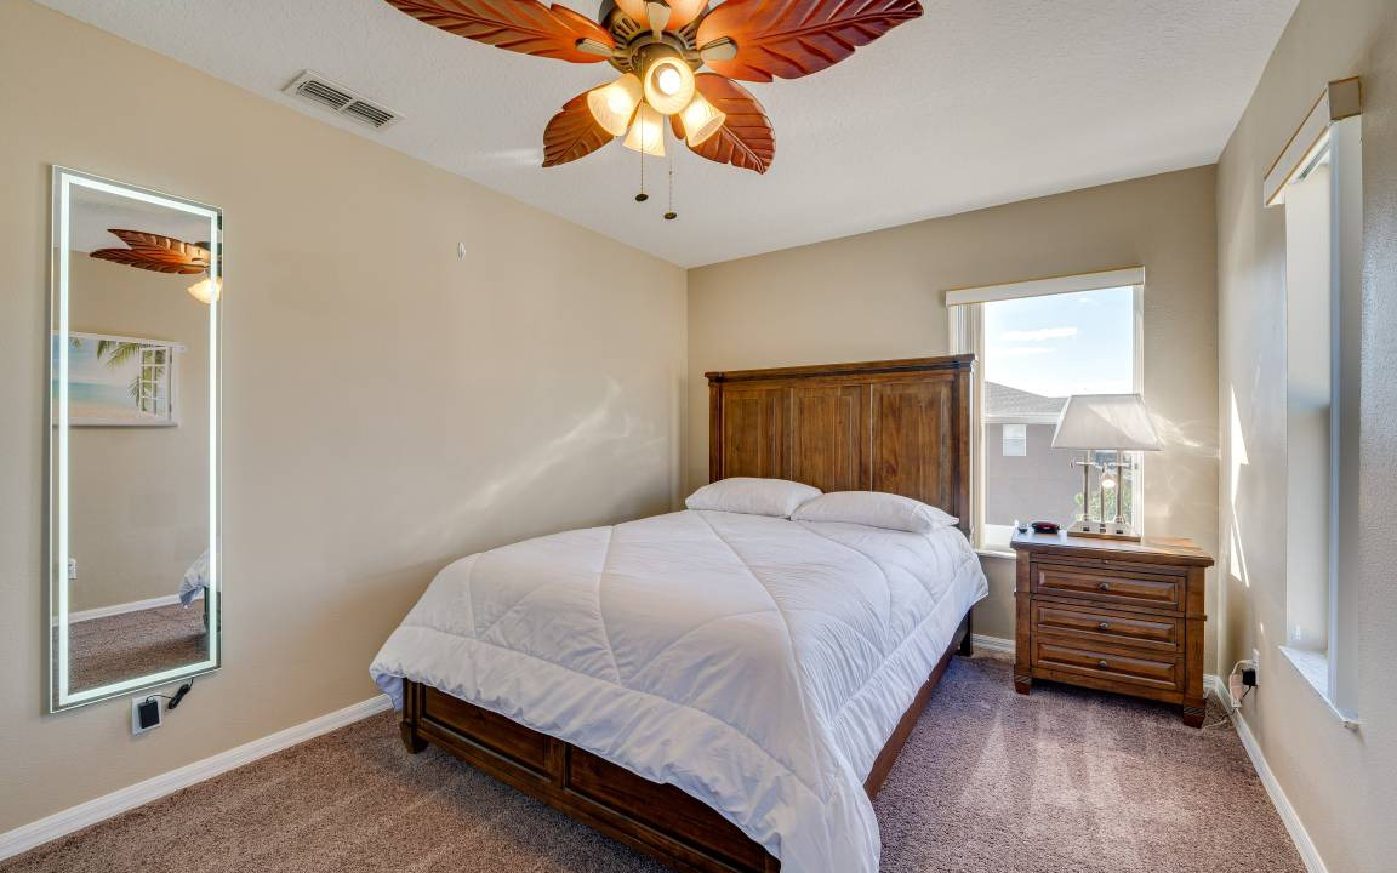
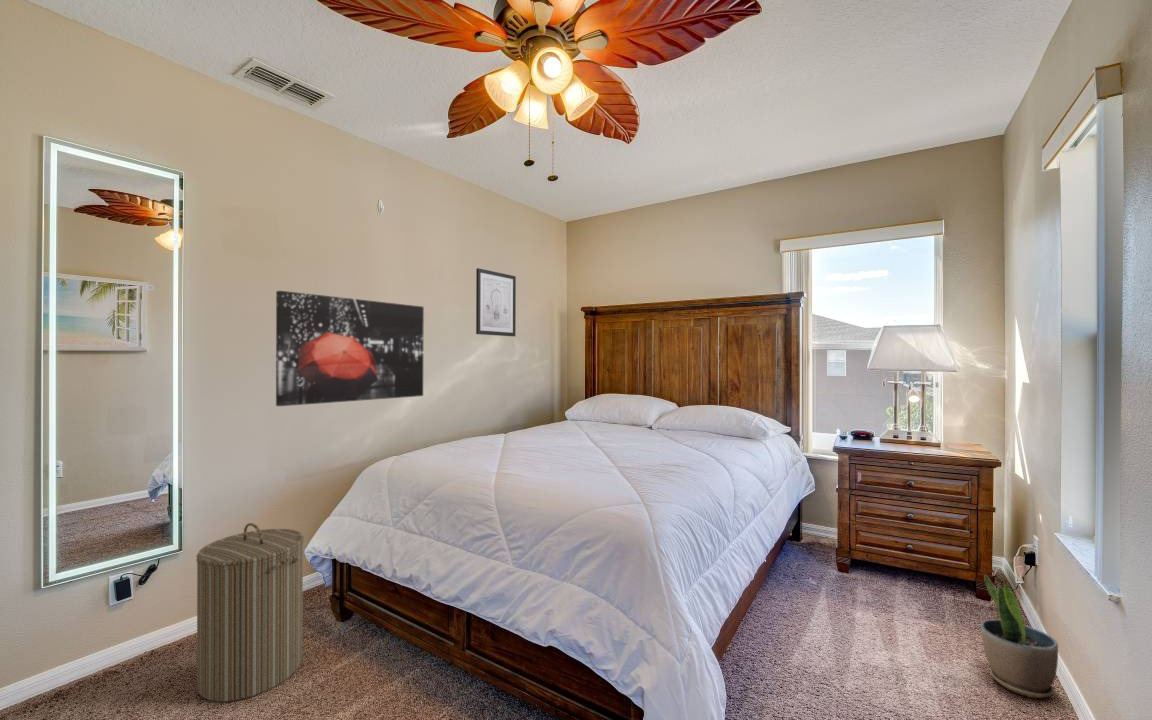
+ wall art (496, 303)
+ laundry hamper (252, 597)
+ potted plant (1018, 631)
+ wall art (358, 350)
